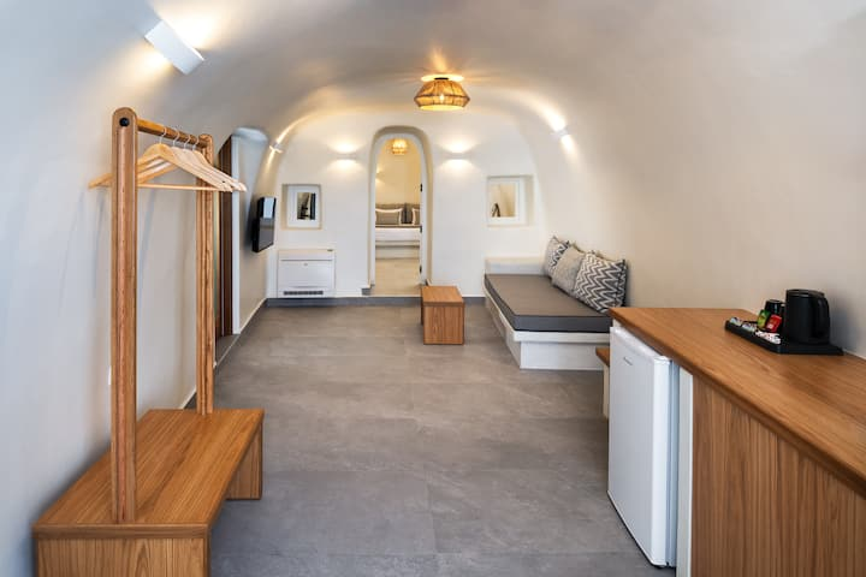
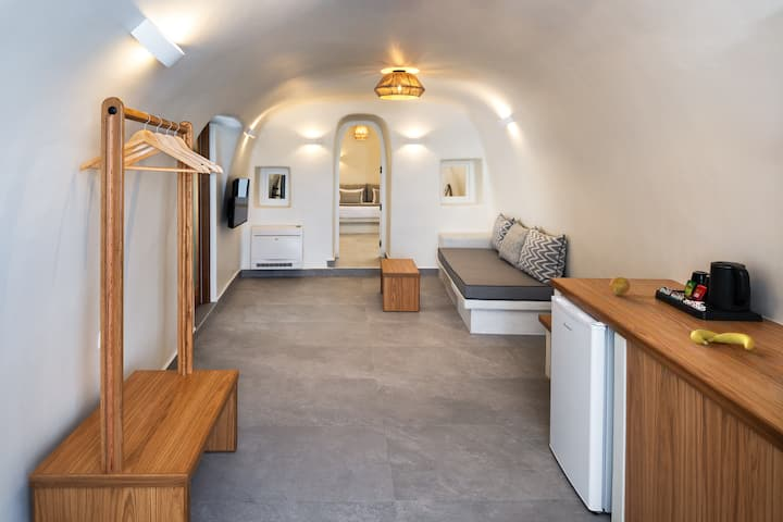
+ banana (720, 338)
+ fruit (619, 285)
